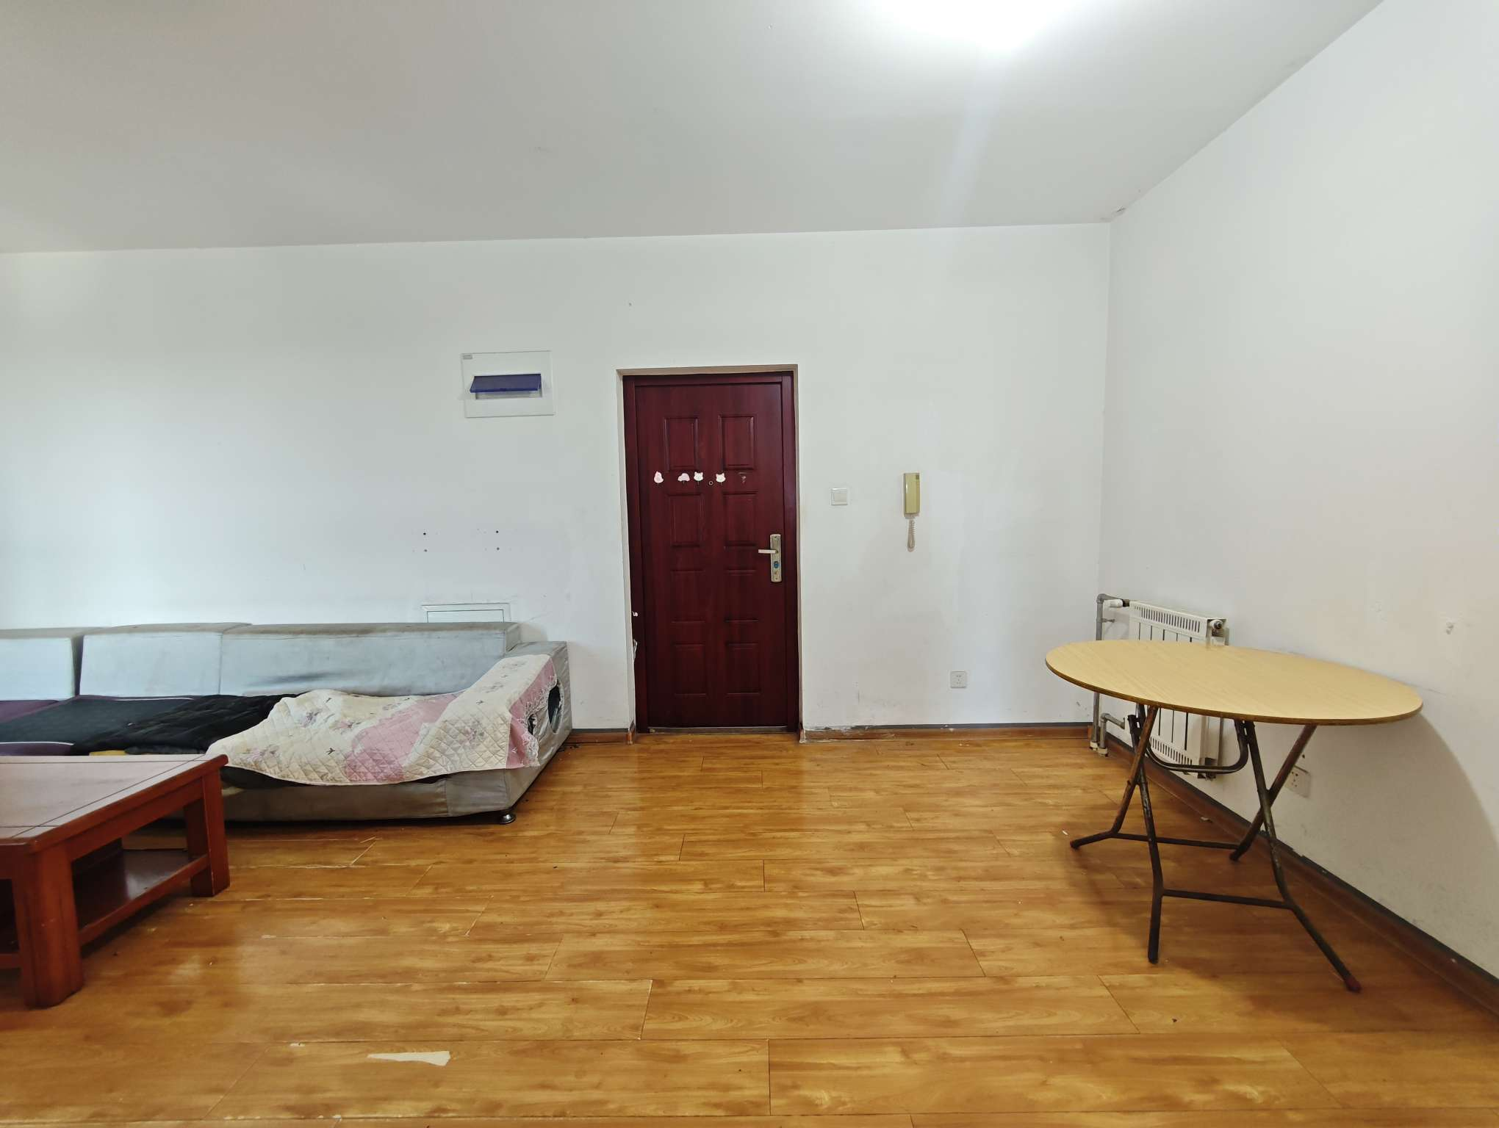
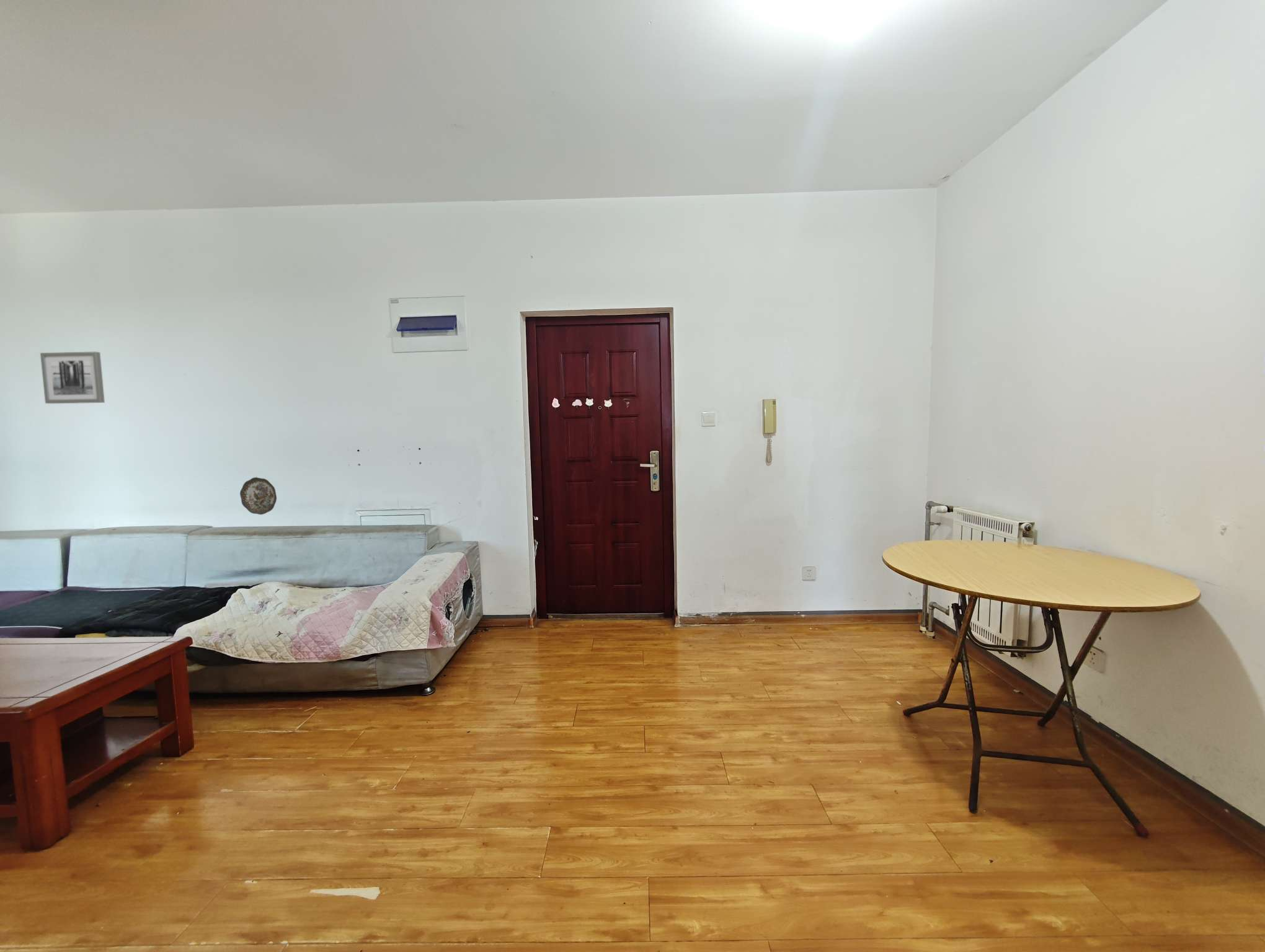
+ wall art (72, 377)
+ decorative plate (259, 496)
